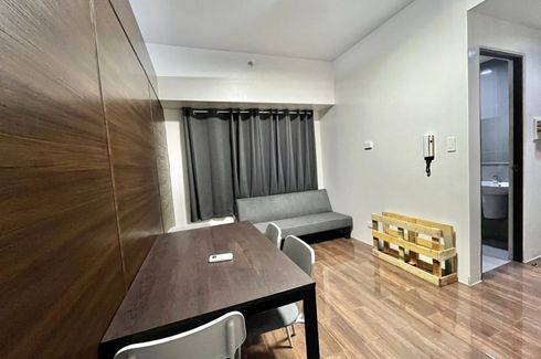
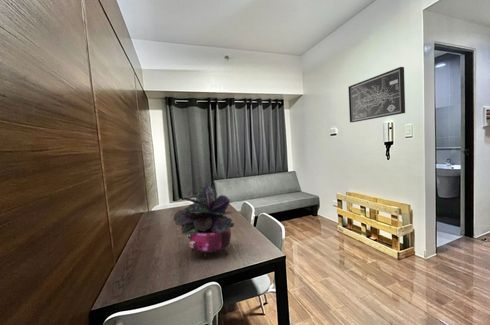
+ potted plant (207, 219)
+ wall art (373, 98)
